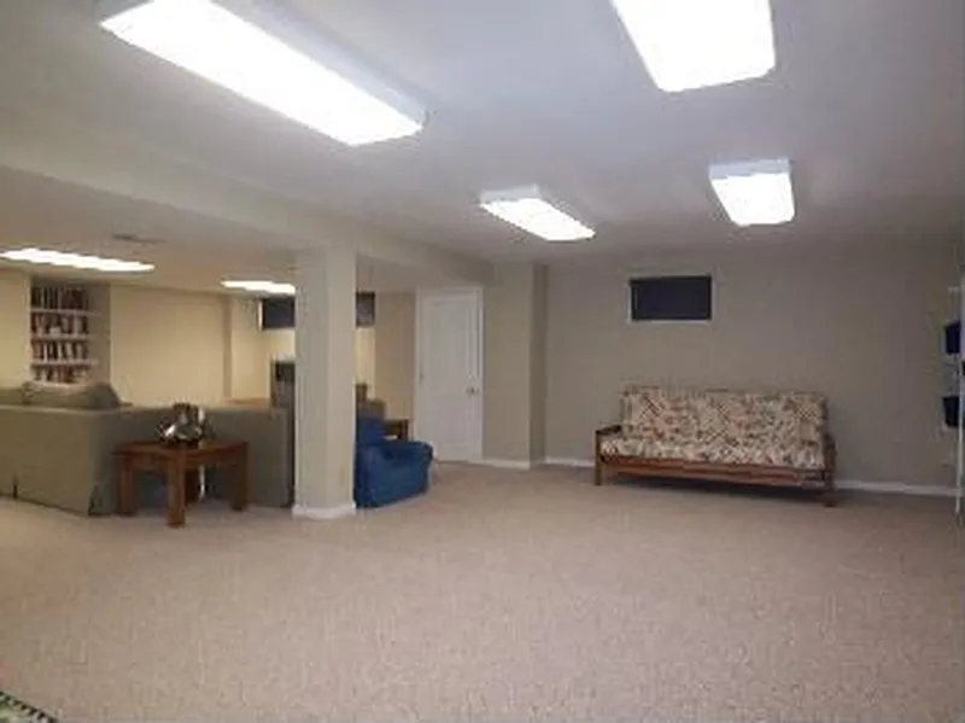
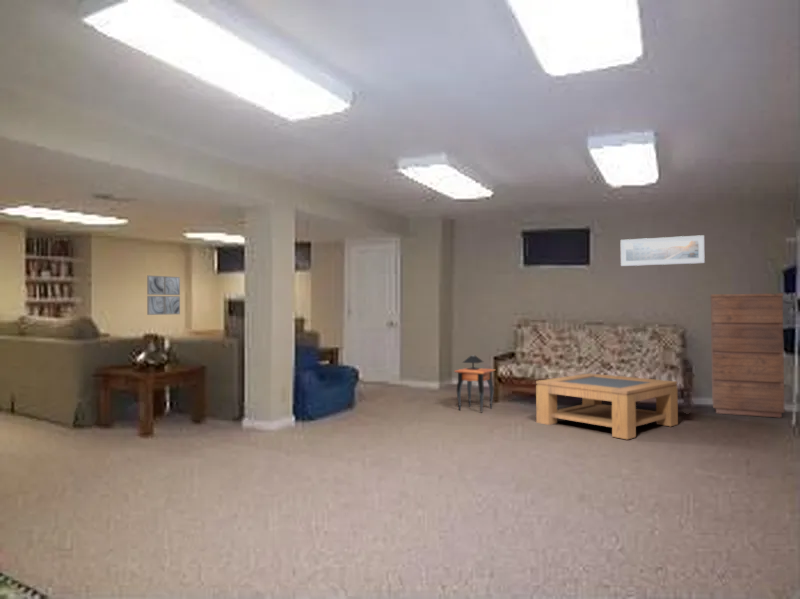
+ side table (475, 380)
+ dresser (745, 352)
+ coffee table (606, 400)
+ wall art (164, 294)
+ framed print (661, 251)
